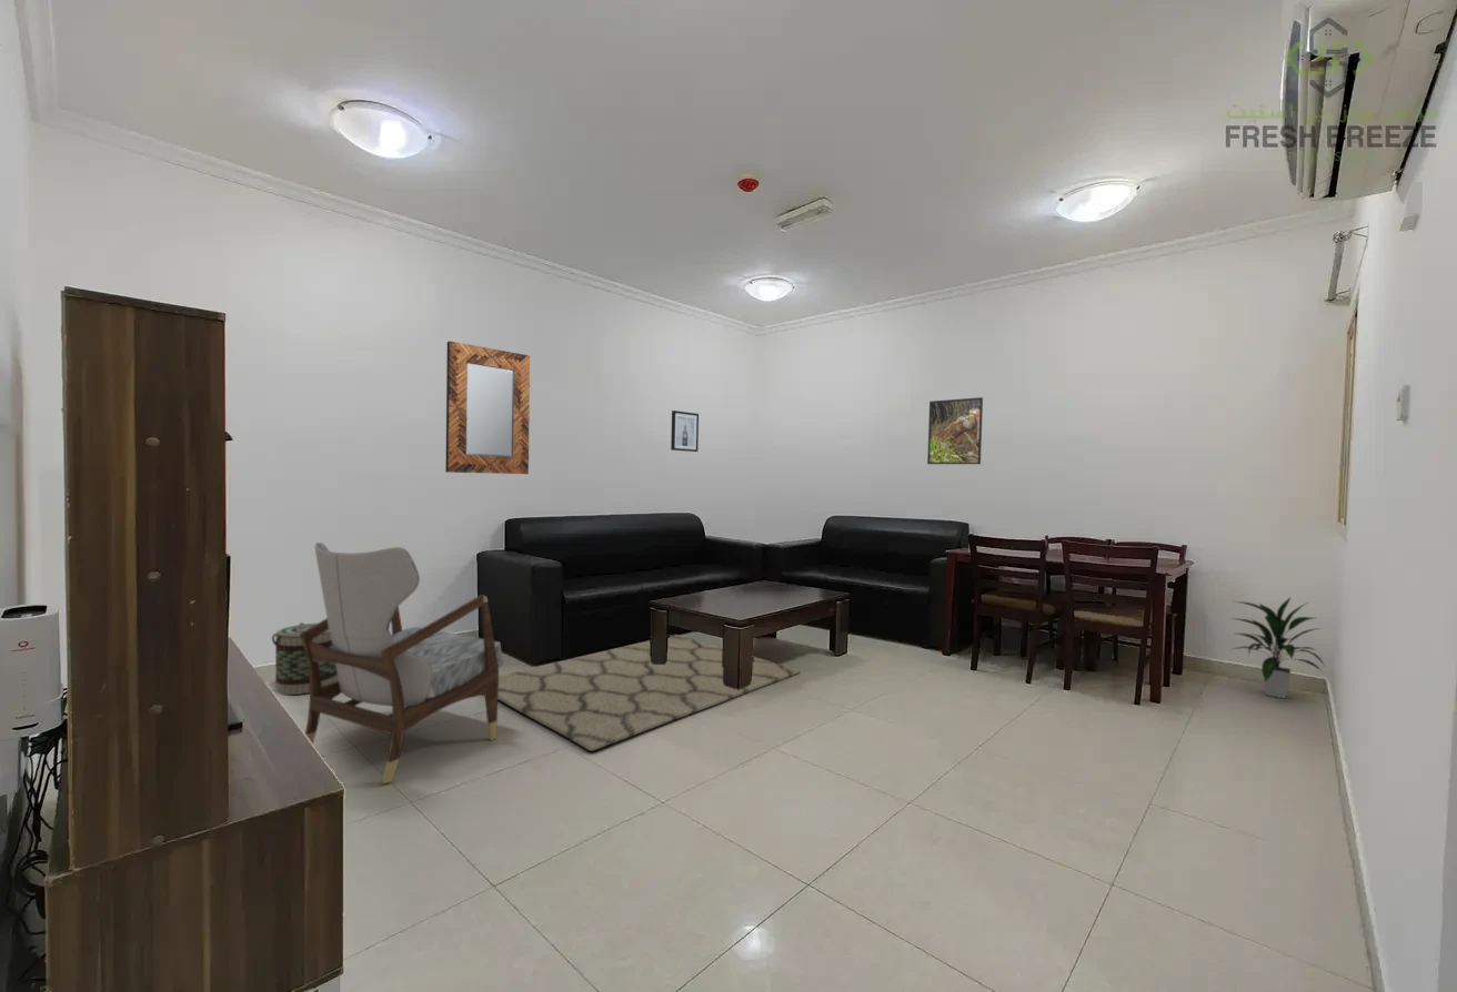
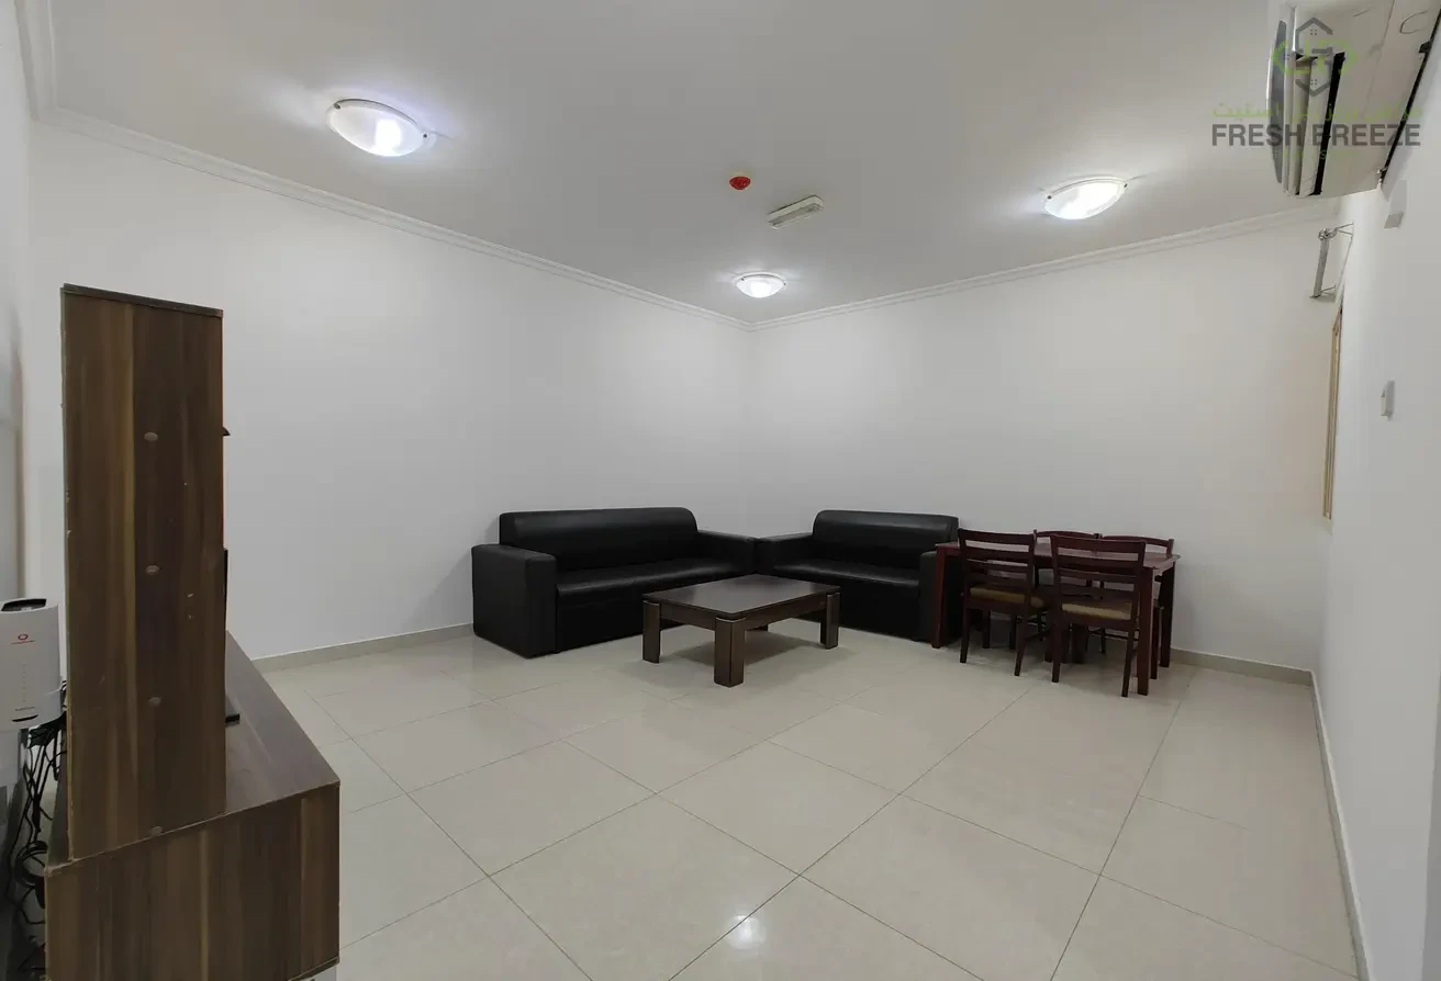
- indoor plant (1275, 645)
- basket (305, 656)
- wall art (684, 431)
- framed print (954, 432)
- home mirror (490, 411)
- rug (644, 677)
- armchair (403, 640)
